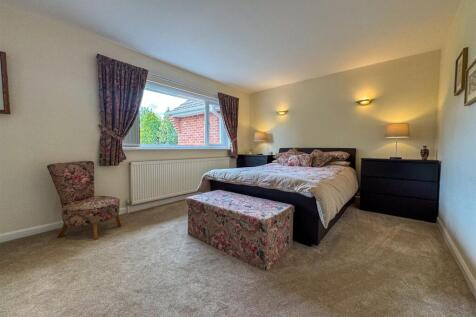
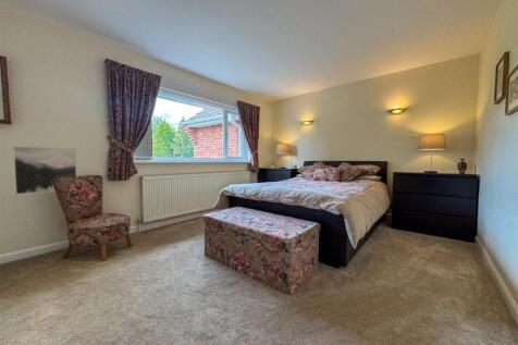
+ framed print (47, 170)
